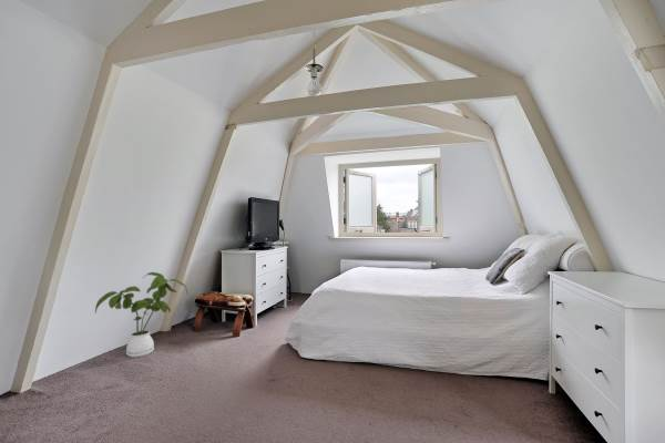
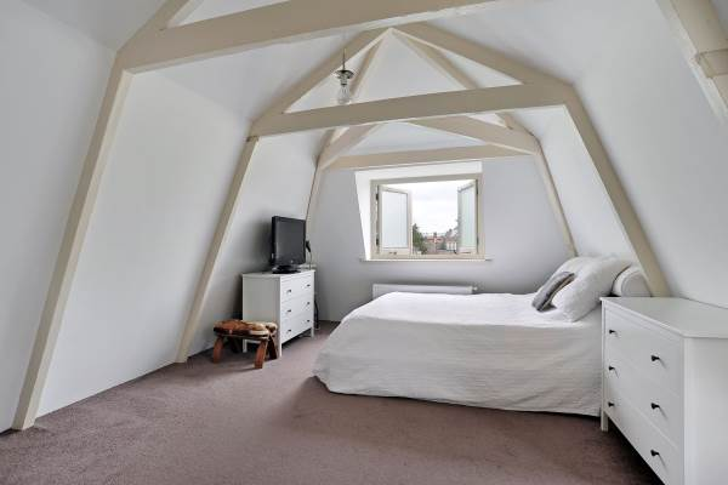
- house plant (152, 311)
